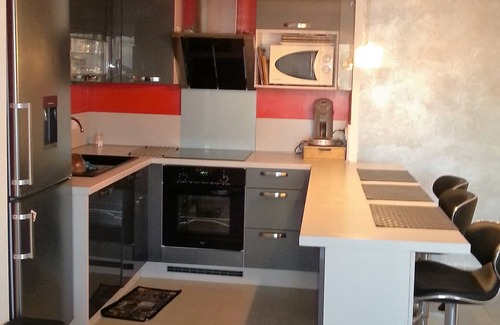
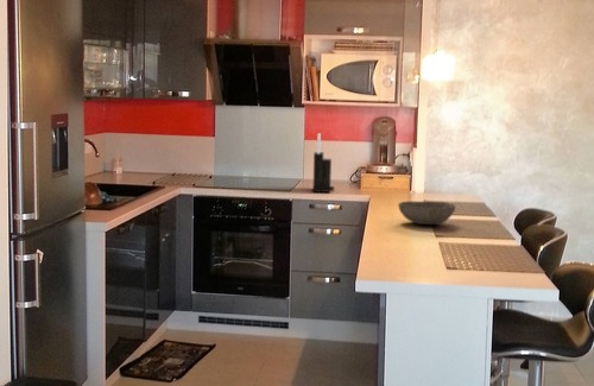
+ knife block (324, 162)
+ bowl (425, 214)
